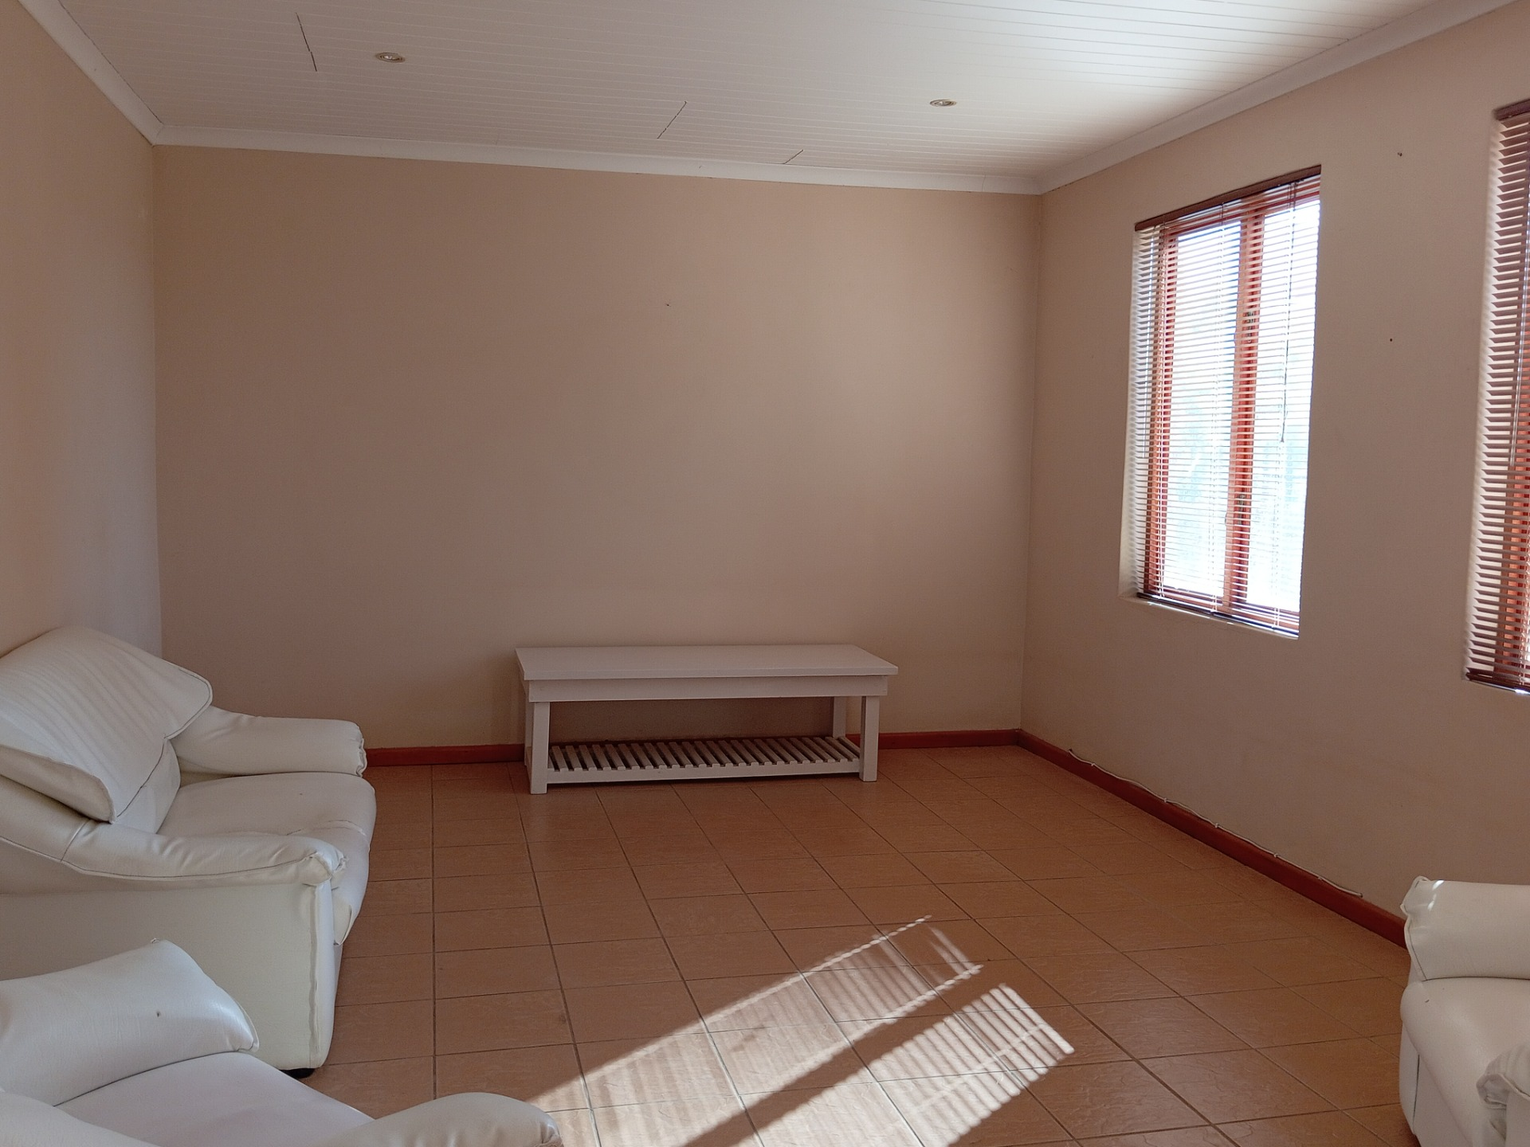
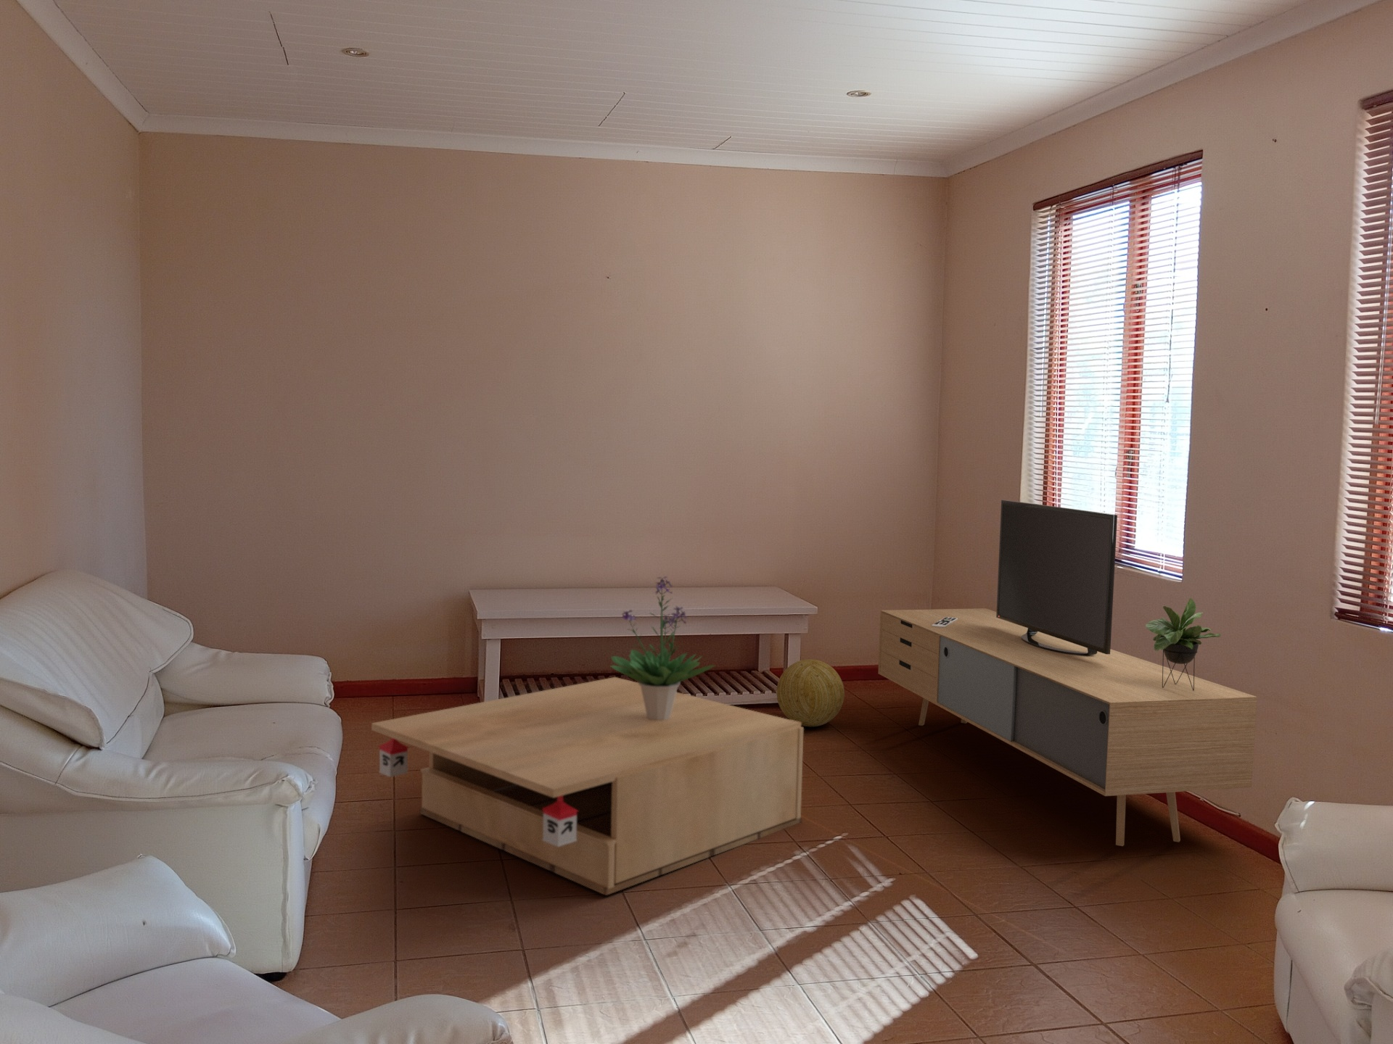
+ potted plant (661, 645)
+ decorative ball (809, 692)
+ media console (1039, 642)
+ coffee table (589, 773)
